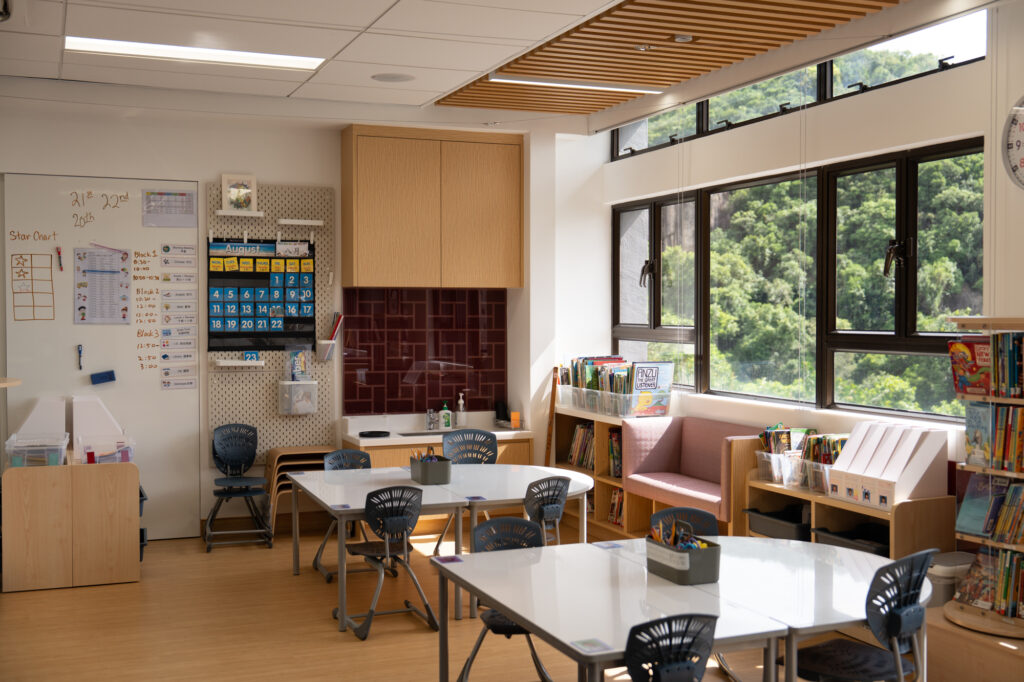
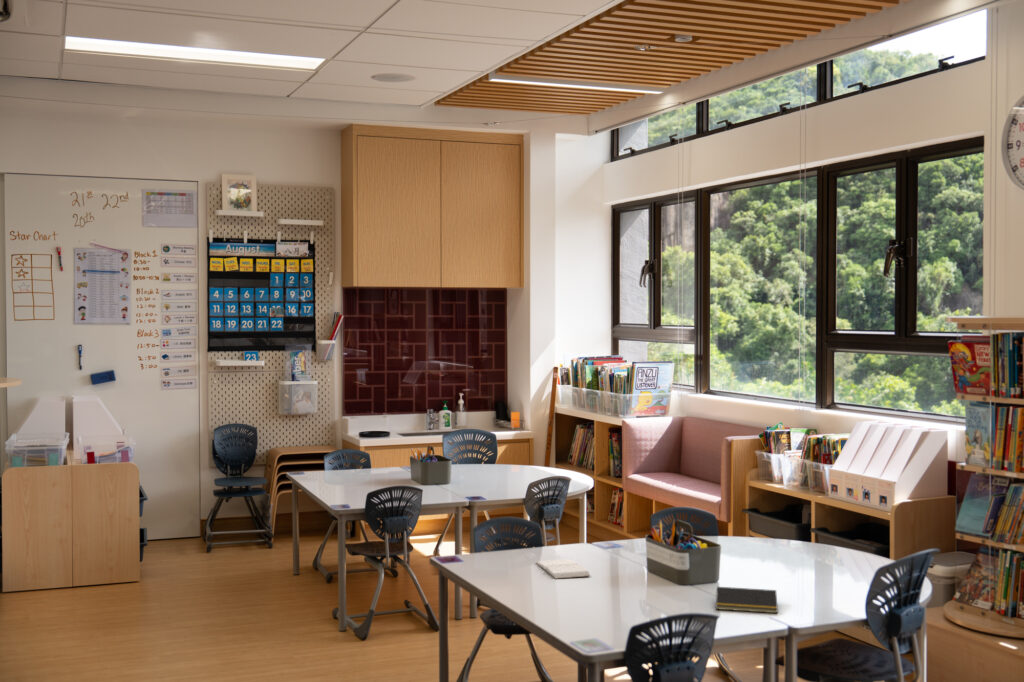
+ book (562, 567)
+ notepad (746, 599)
